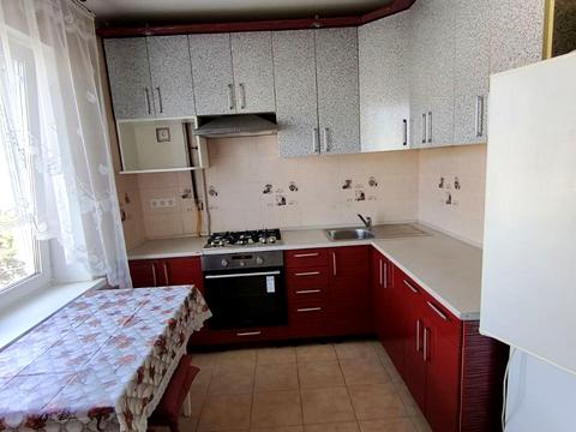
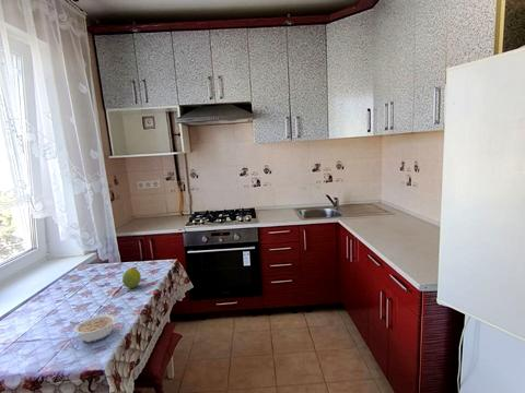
+ legume (94, 329)
+ fruit (131, 277)
